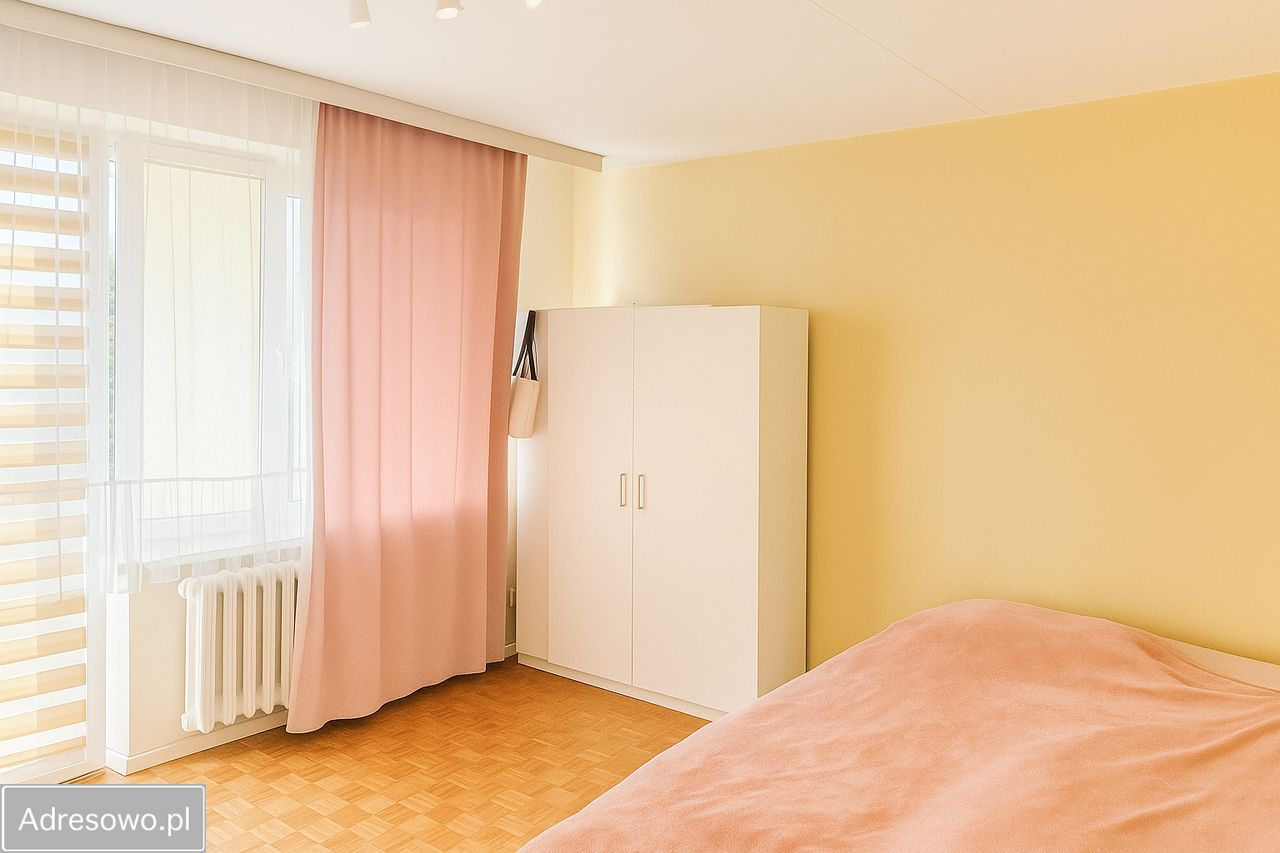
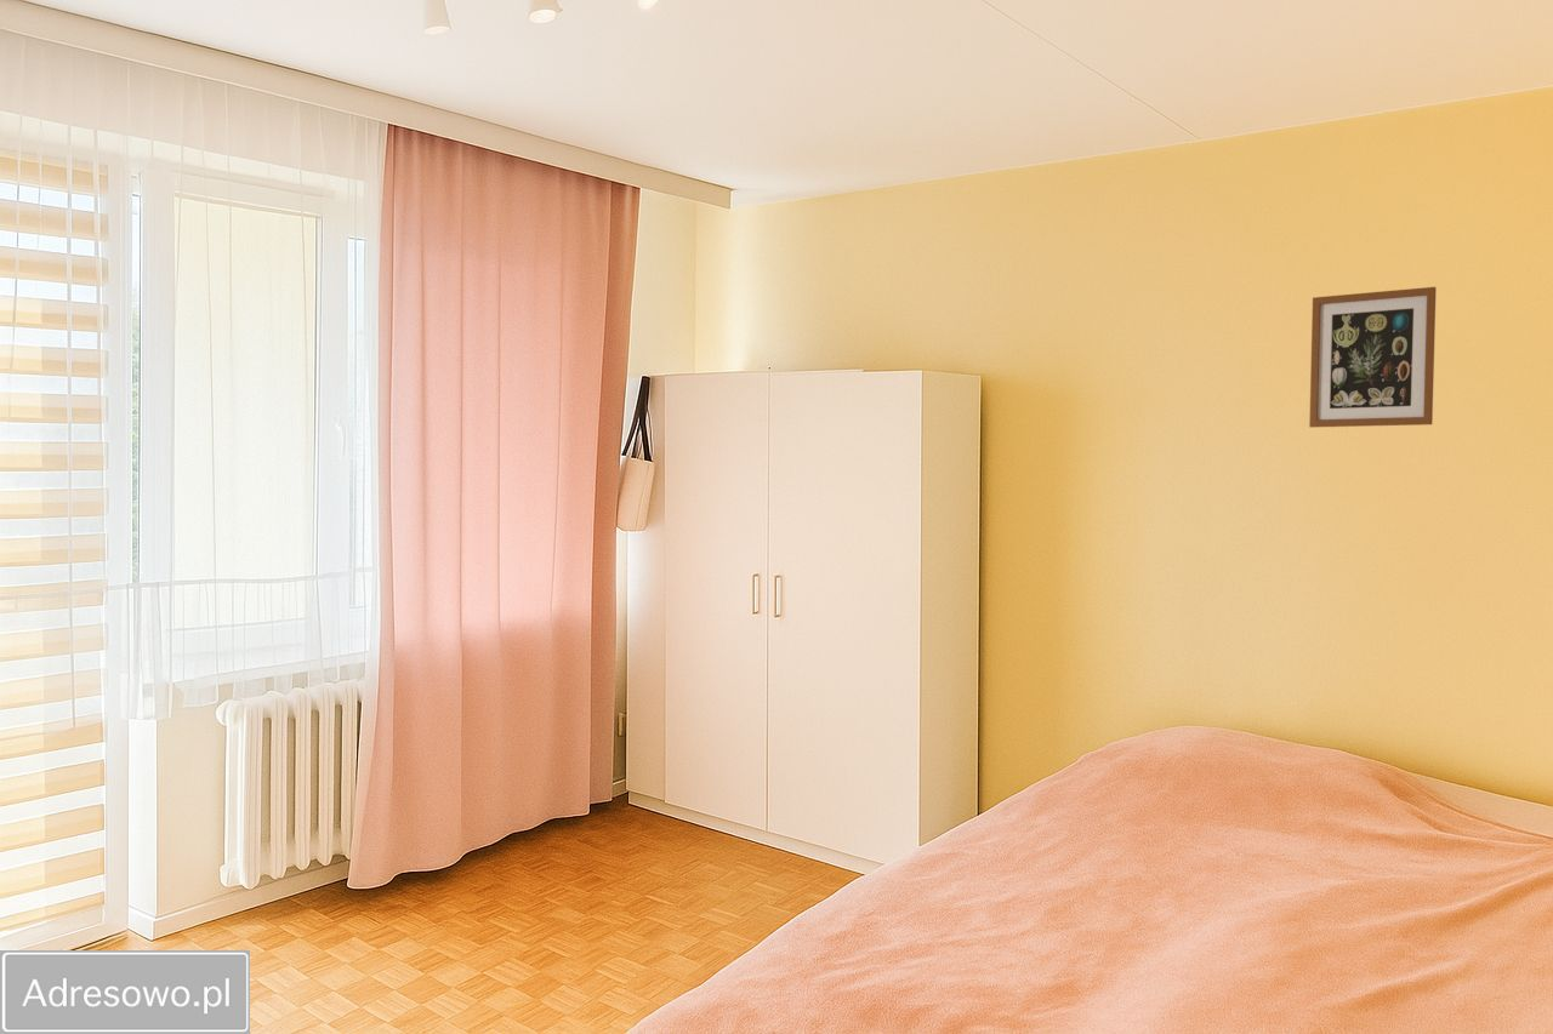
+ wall art (1370, 359)
